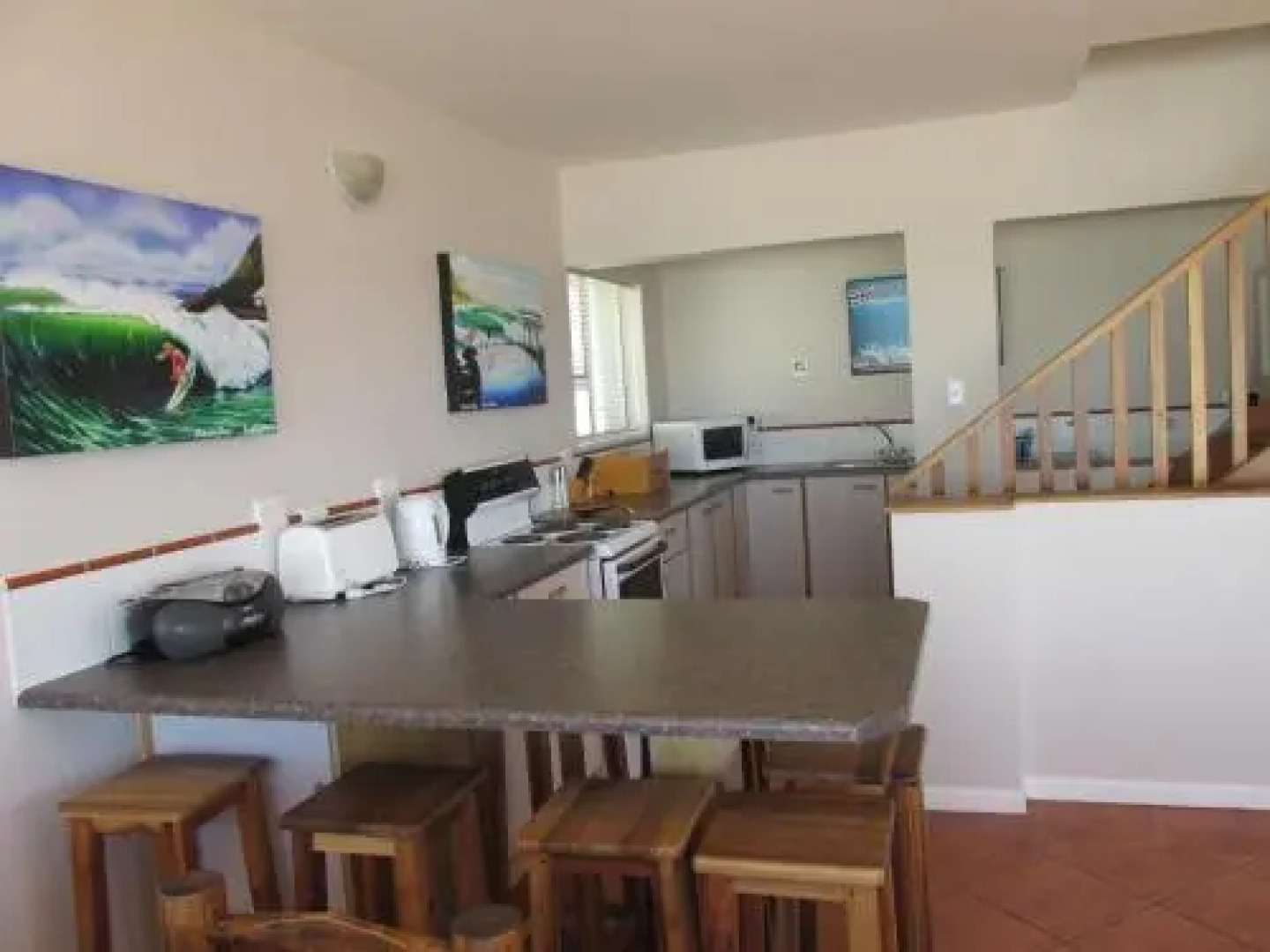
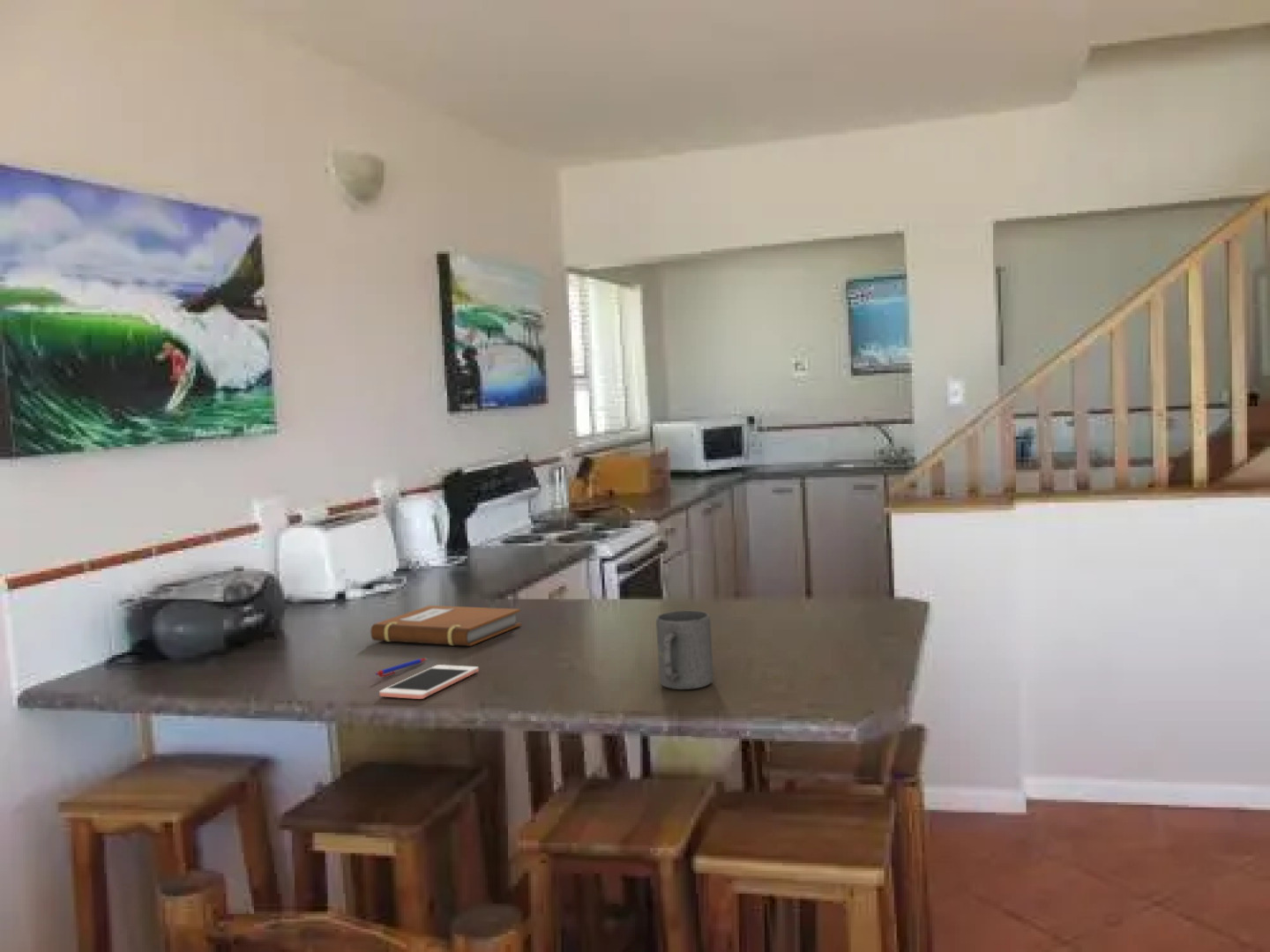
+ notebook (444, 625)
+ pen (402, 666)
+ cell phone (430, 681)
+ mug (681, 651)
